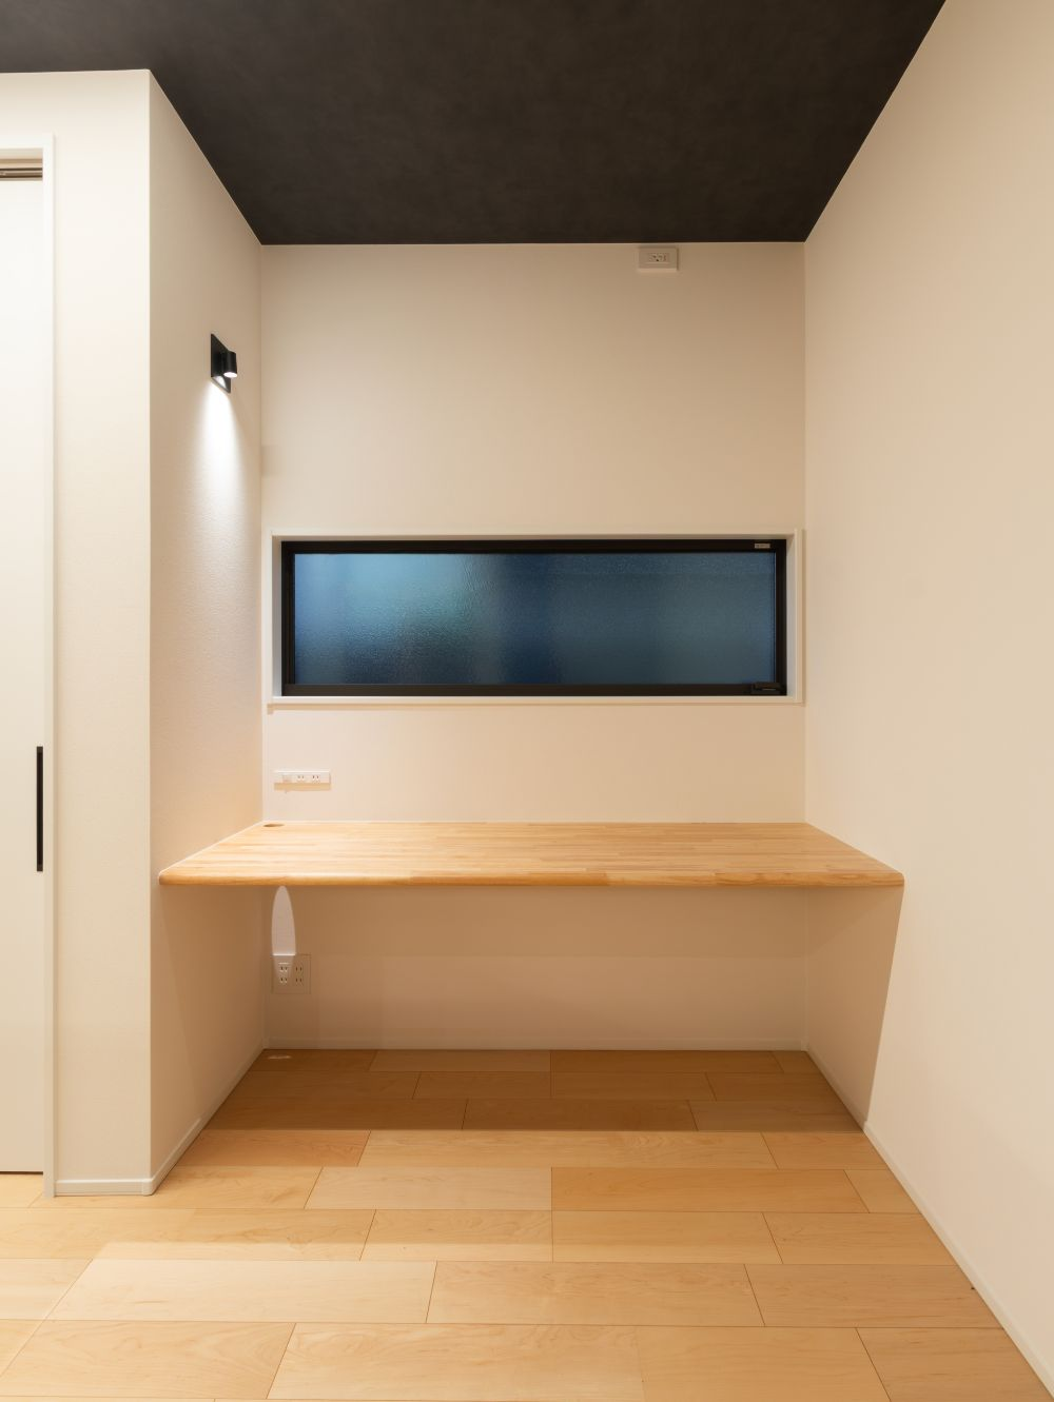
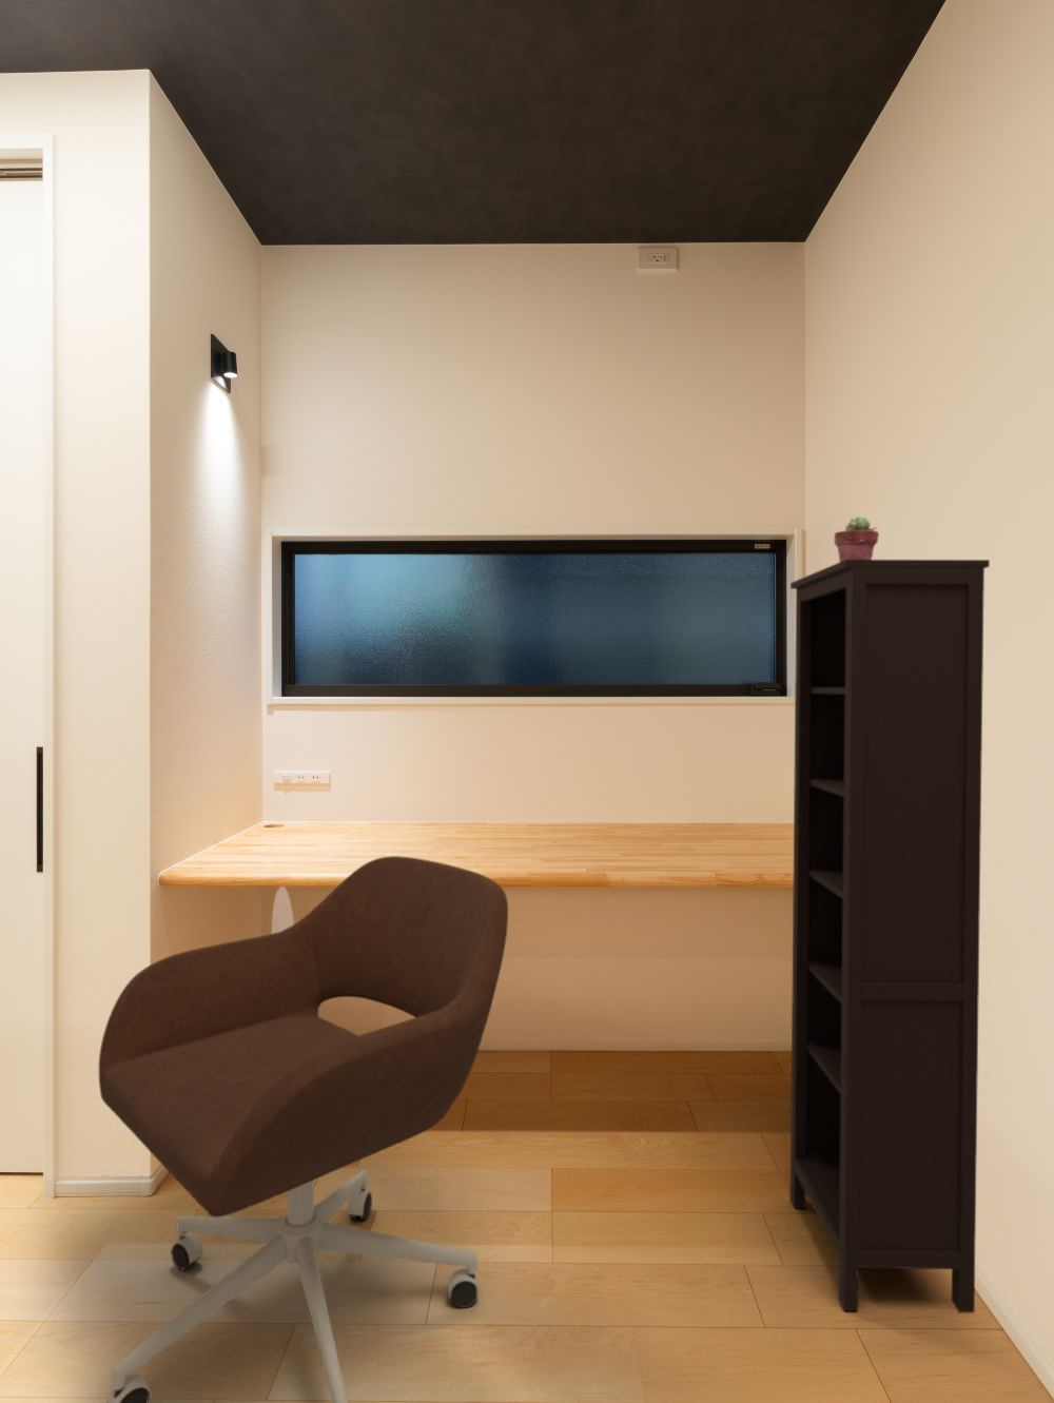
+ bookcase (876, 912)
+ office chair (300, 1105)
+ potted succulent (856, 543)
